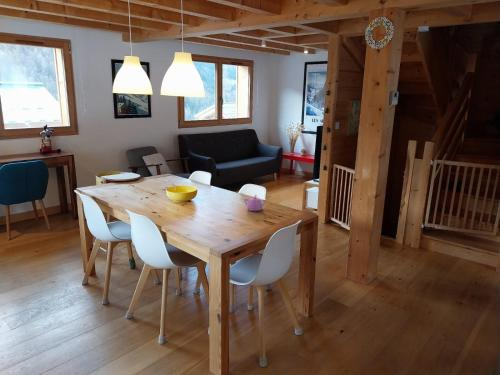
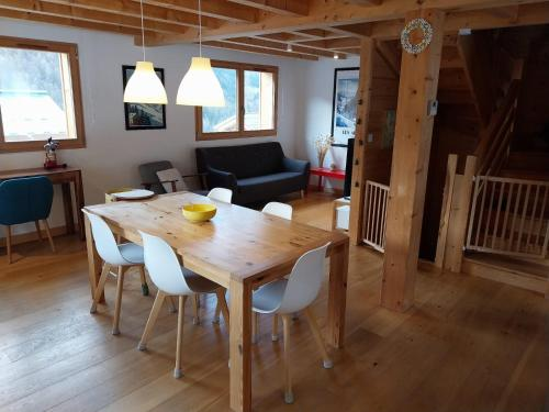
- teapot (254, 203)
